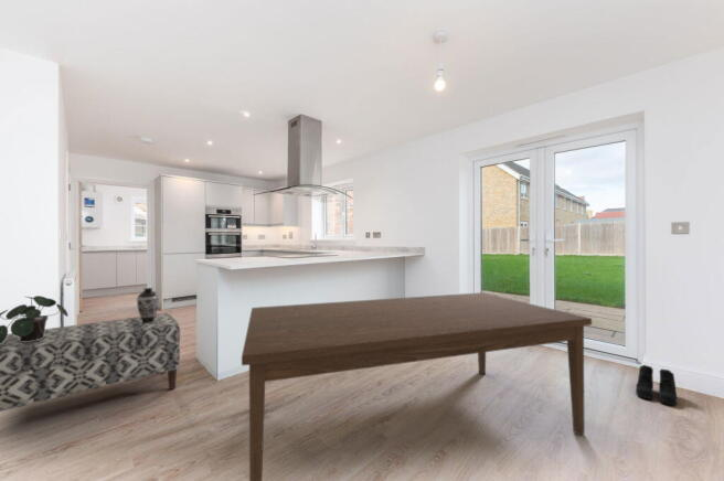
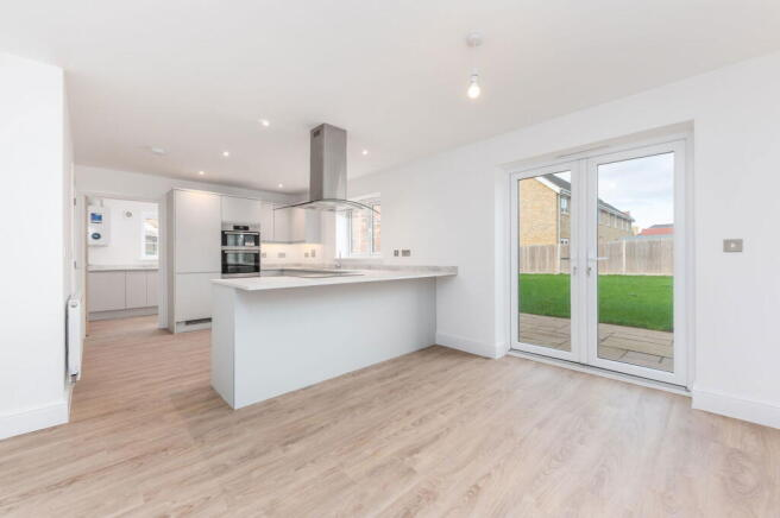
- dining table (407, 362)
- boots (652, 382)
- potted plant (29, 317)
- decorative vase (148, 304)
- bench (89, 364)
